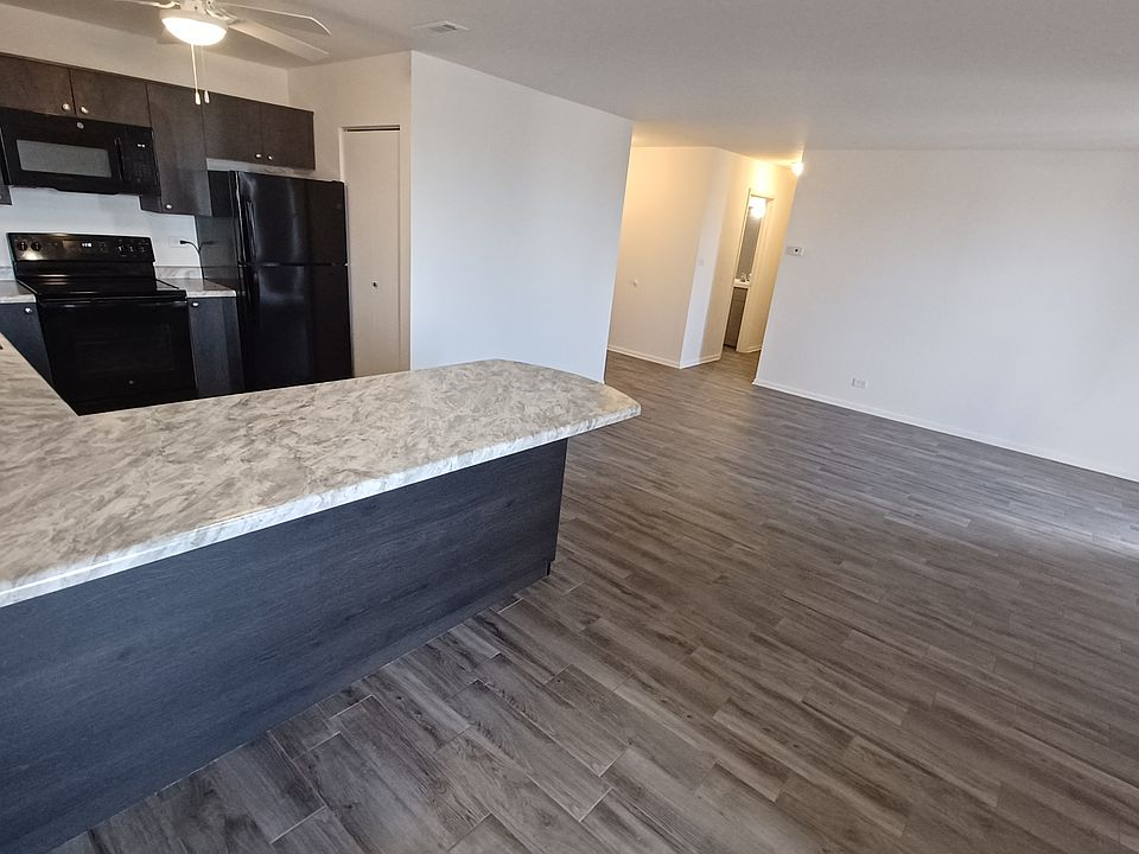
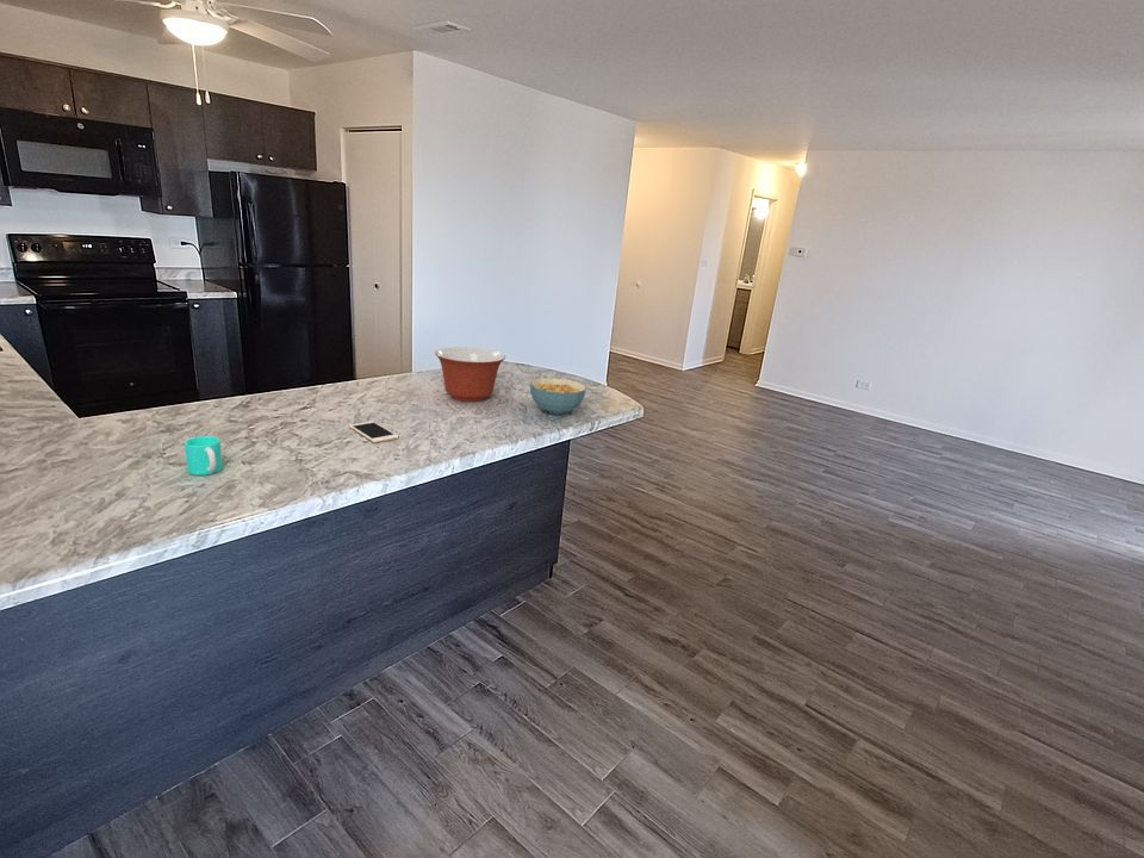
+ cup (206, 456)
+ mixing bowl (470, 375)
+ cell phone (373, 431)
+ cereal bowl (557, 398)
